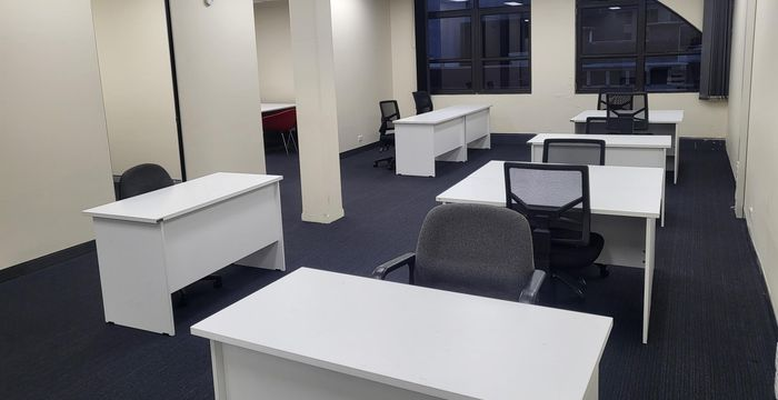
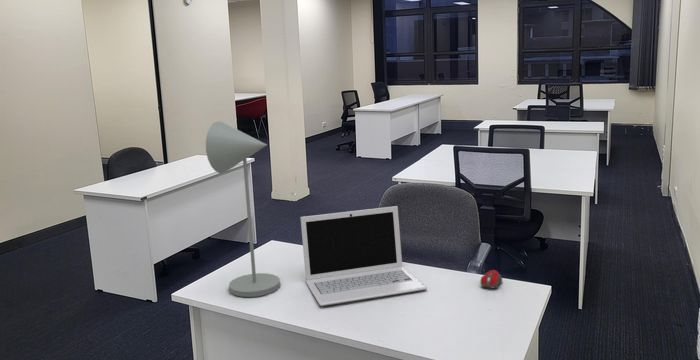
+ computer mouse (491, 278)
+ laptop (362, 252)
+ desk lamp (247, 206)
